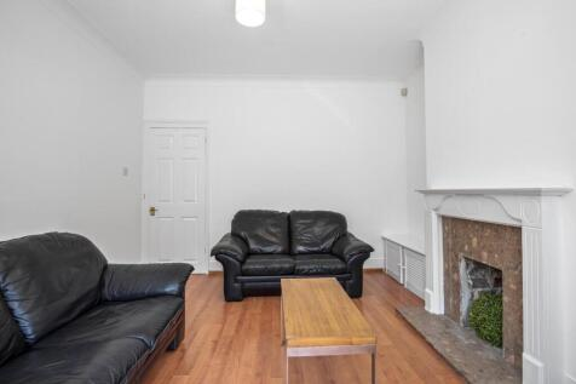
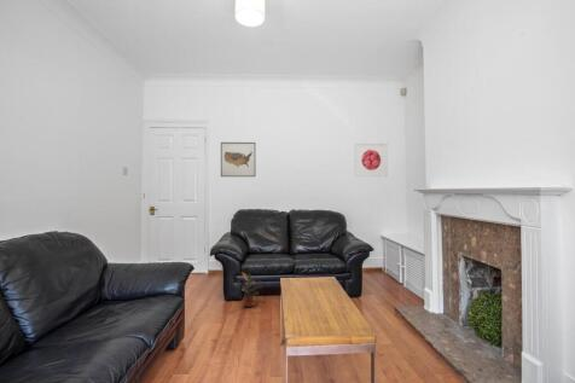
+ wall art (238, 159)
+ potted plant (250, 290)
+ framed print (371, 159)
